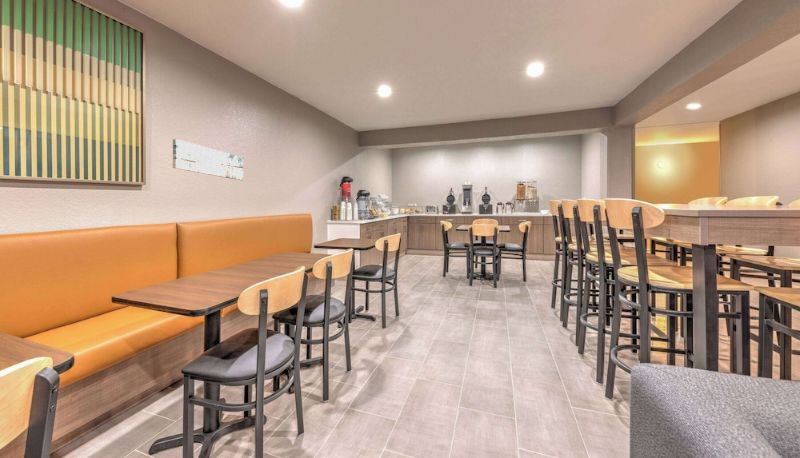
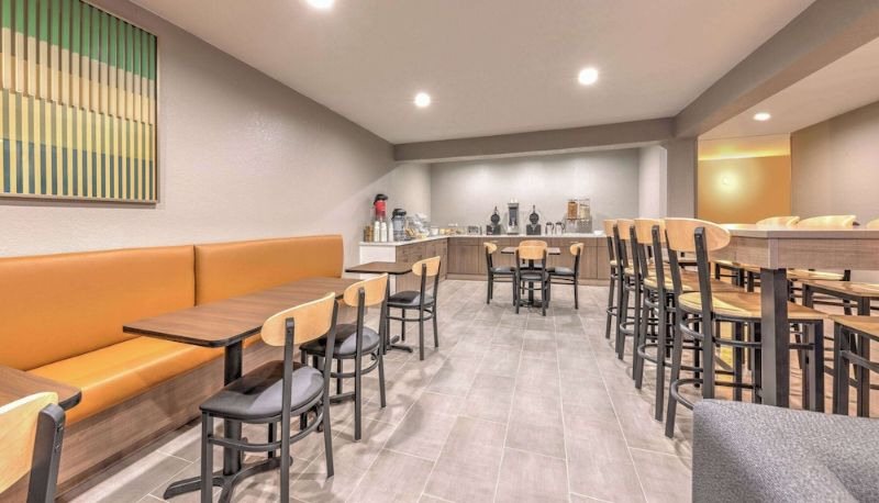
- wall art (211, 162)
